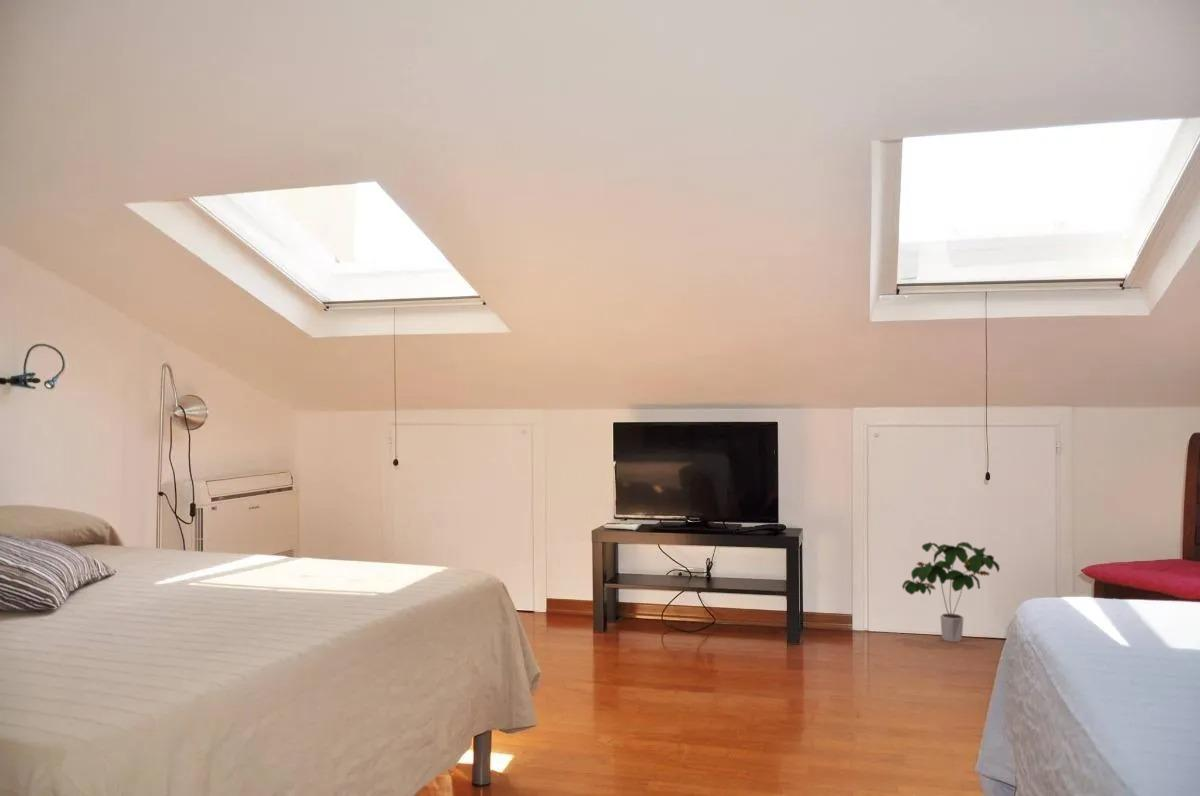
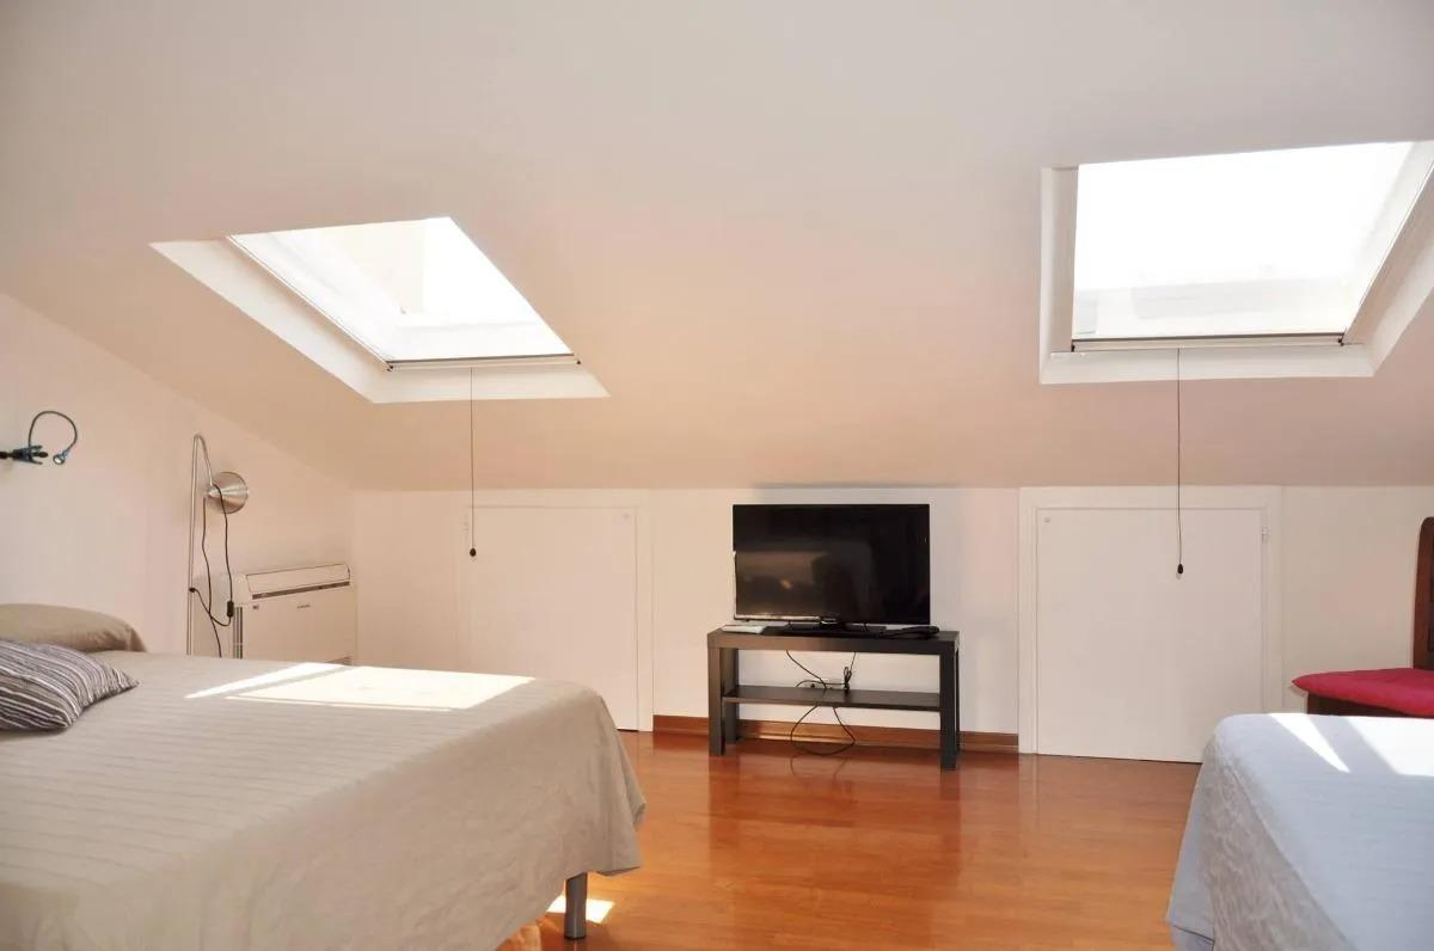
- potted plant (950, 590)
